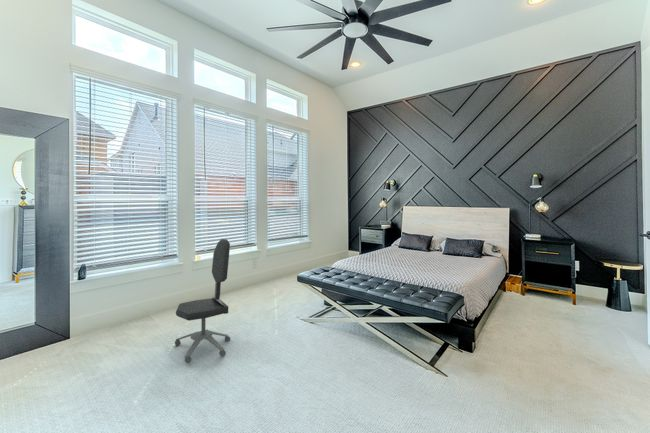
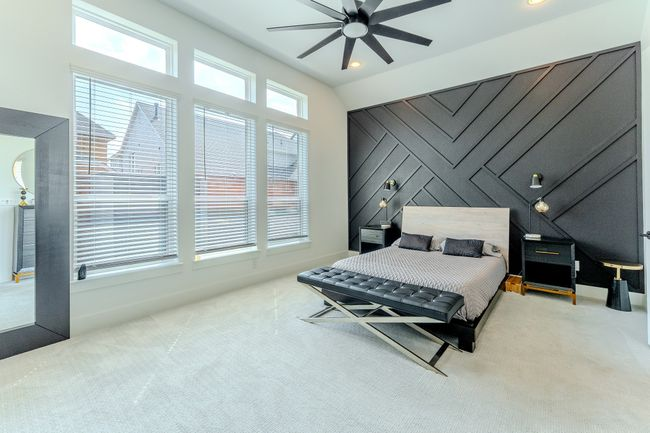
- office chair (204, 299)
